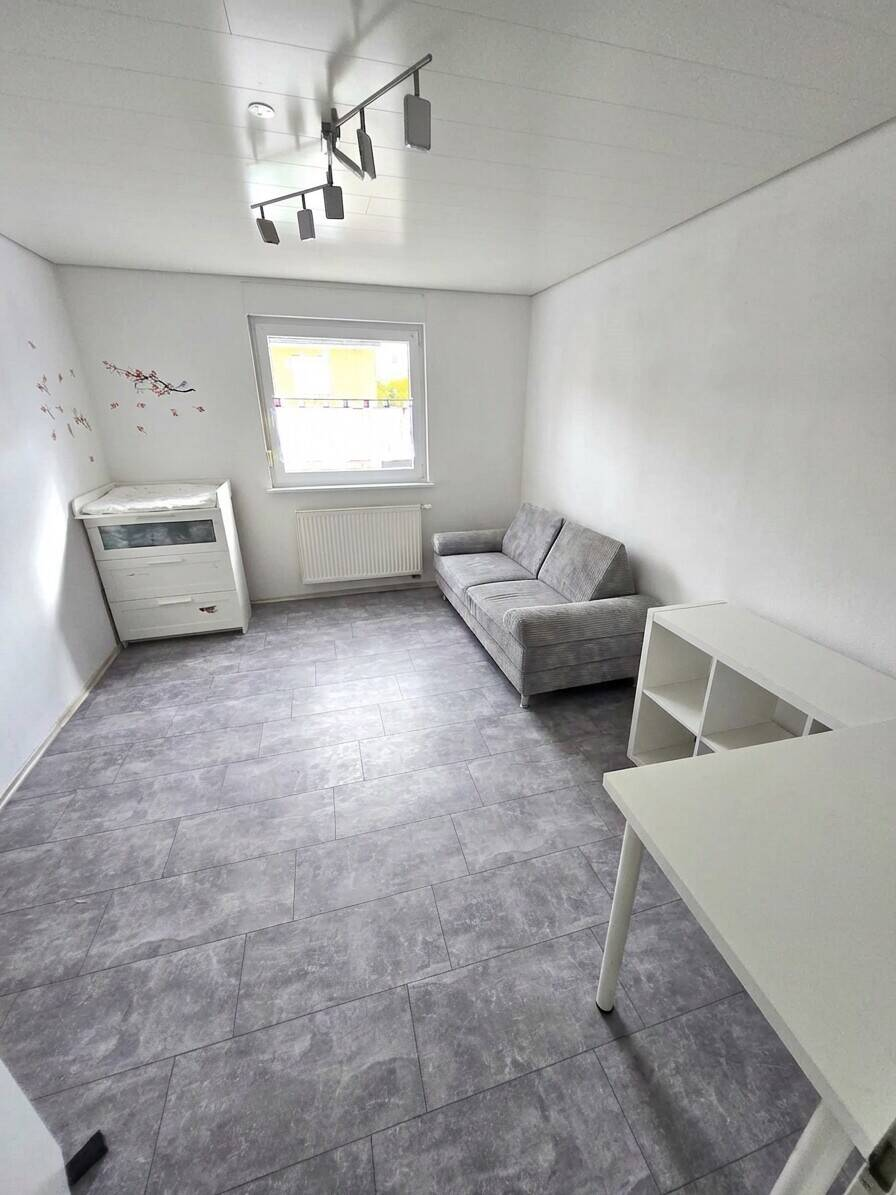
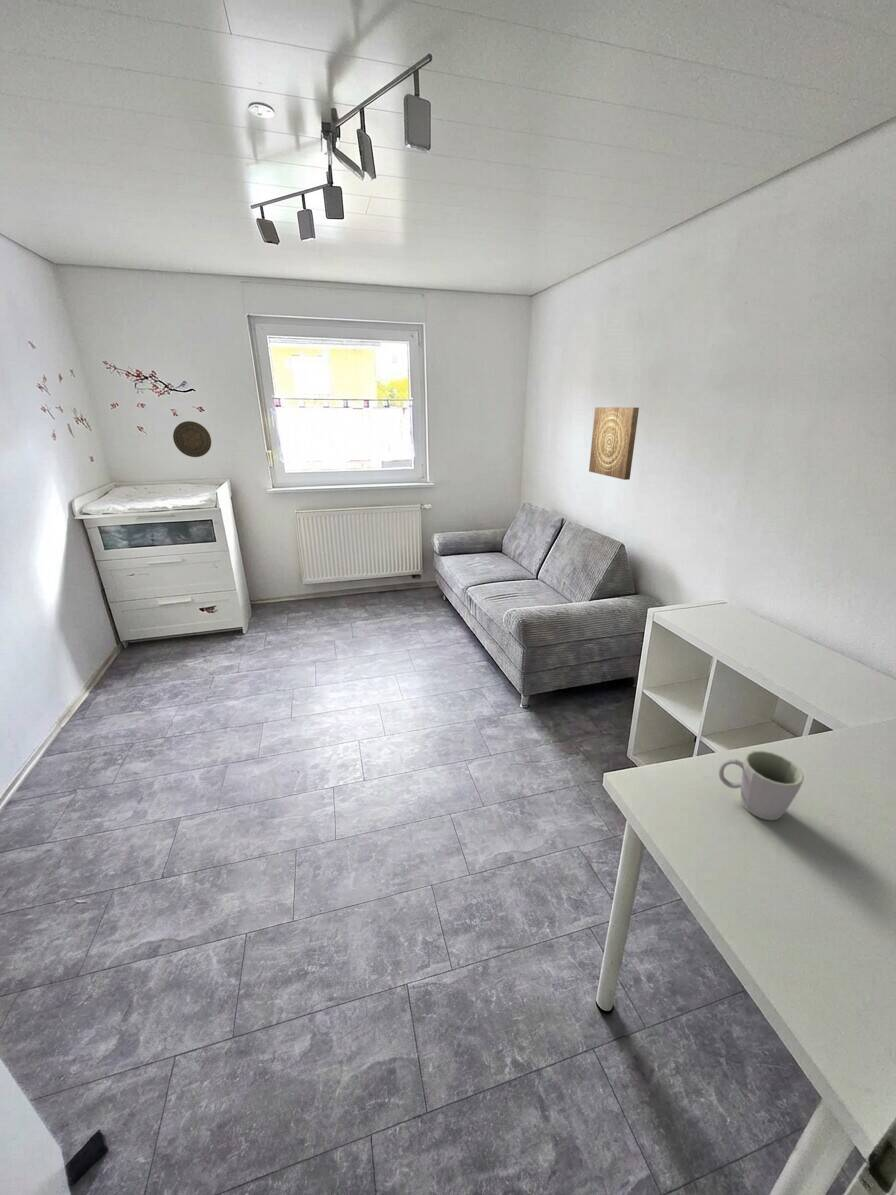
+ mug (756, 783)
+ decorative plate (192, 439)
+ wall art (611, 442)
